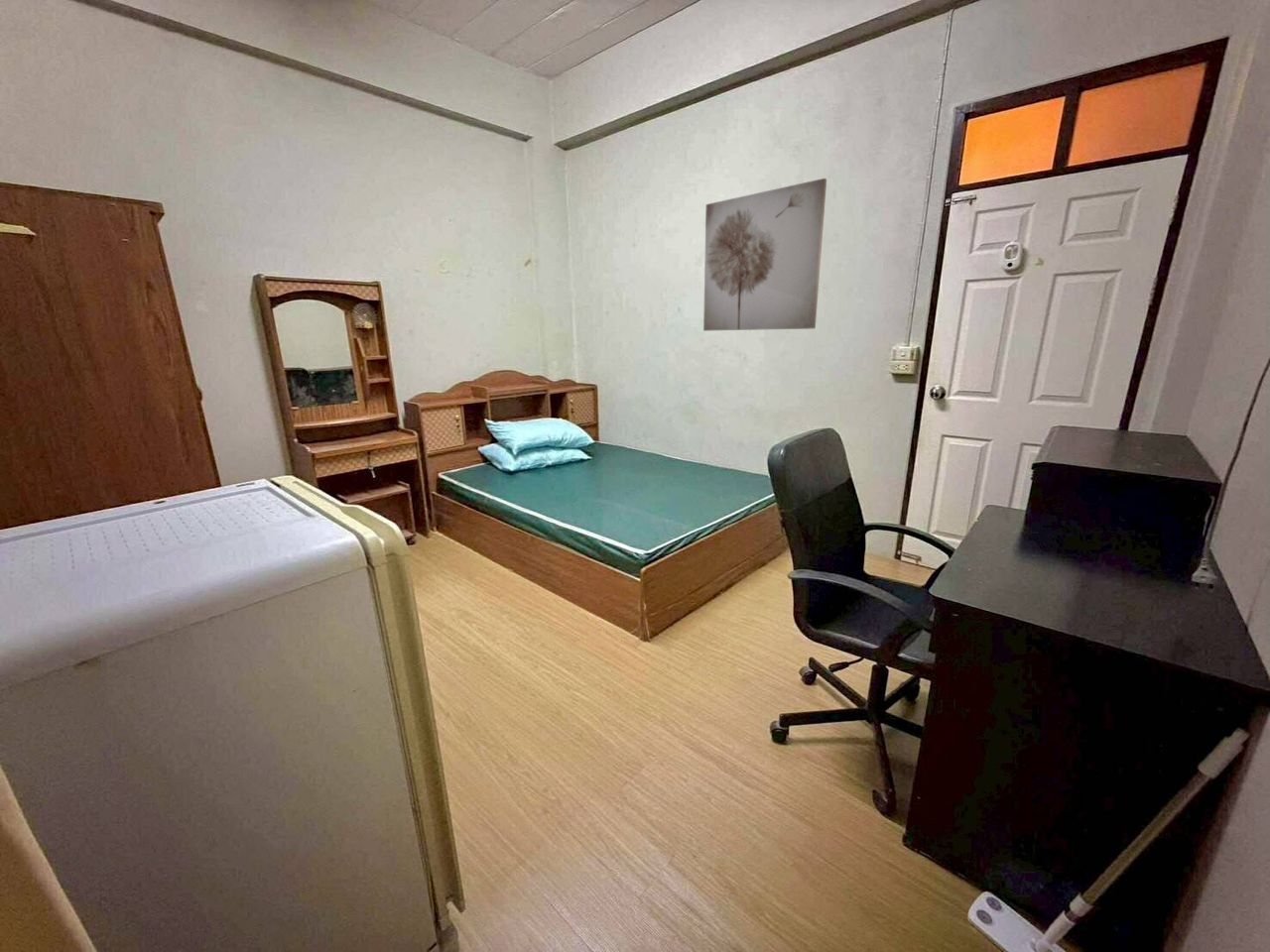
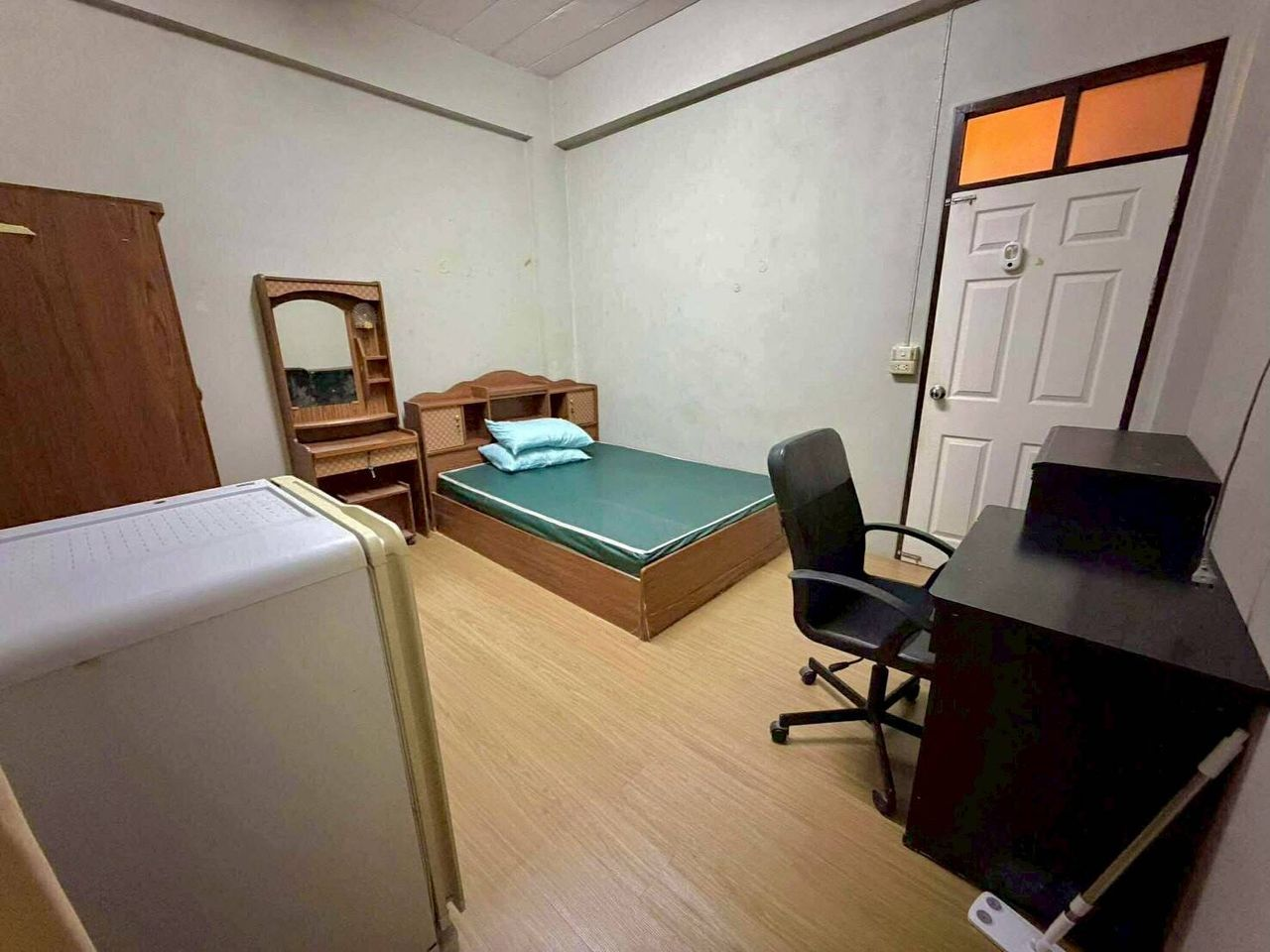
- wall art (758, 263)
